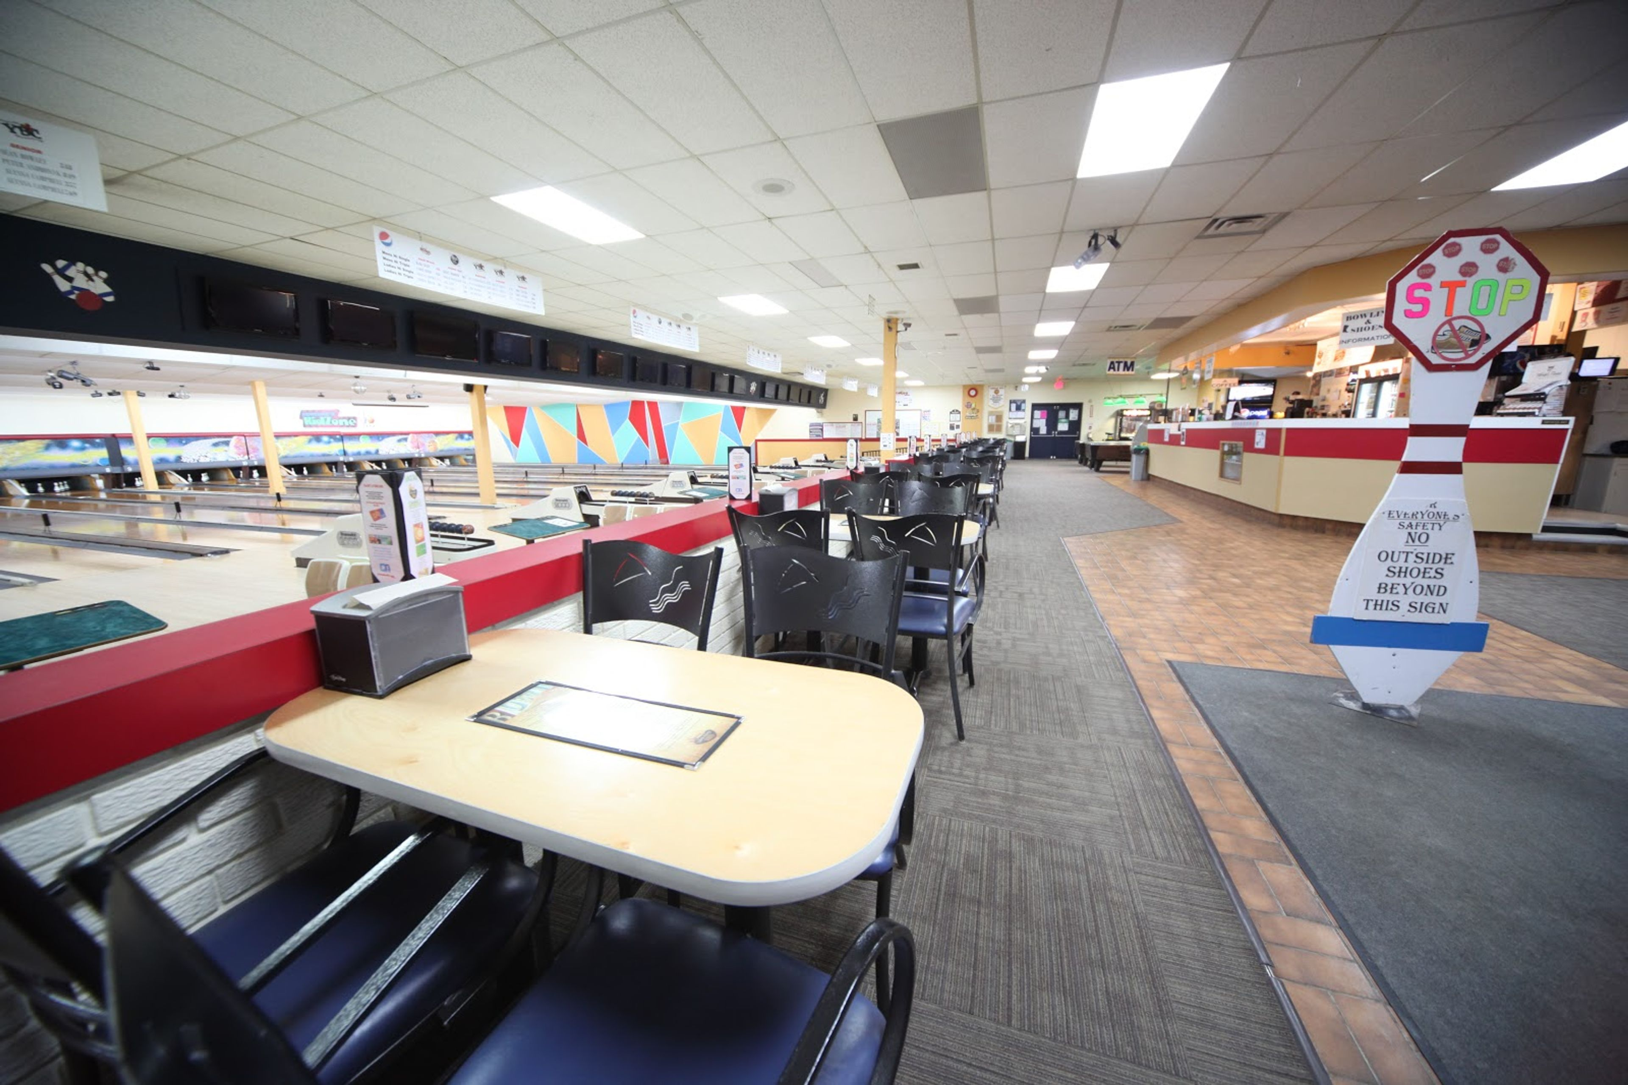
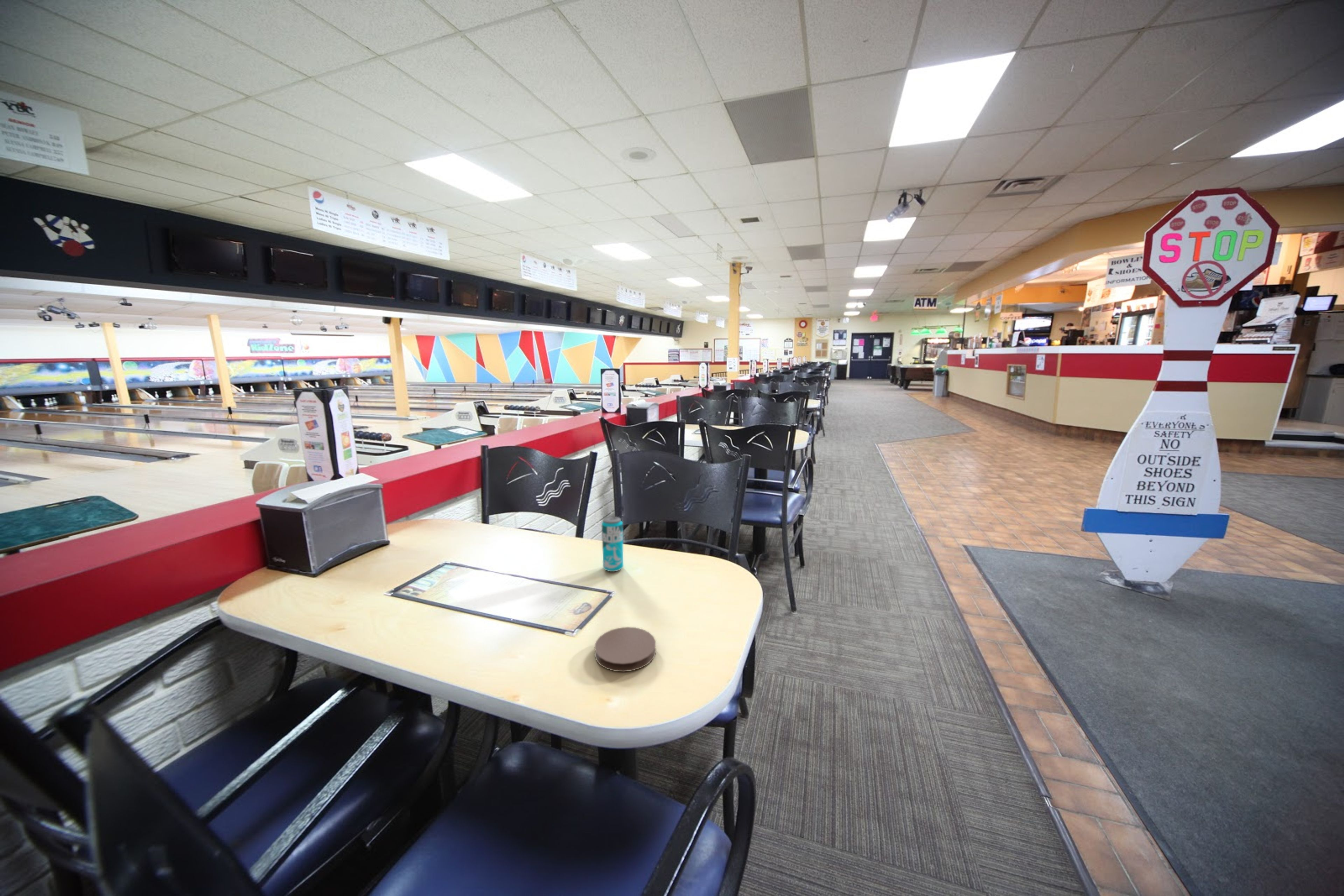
+ coaster (625, 648)
+ beverage can (612, 543)
